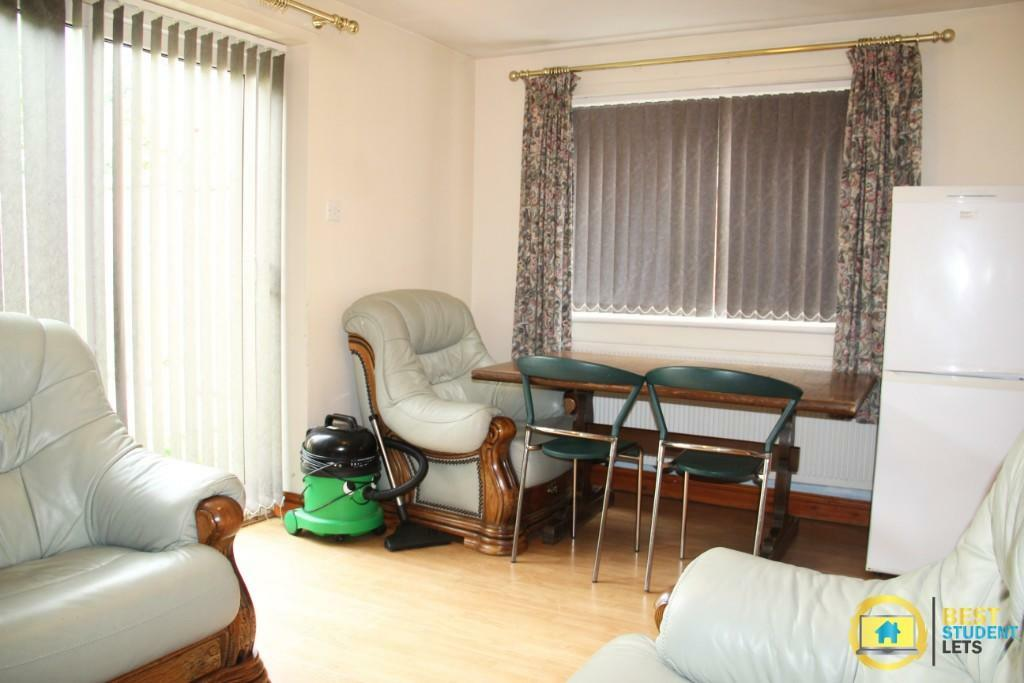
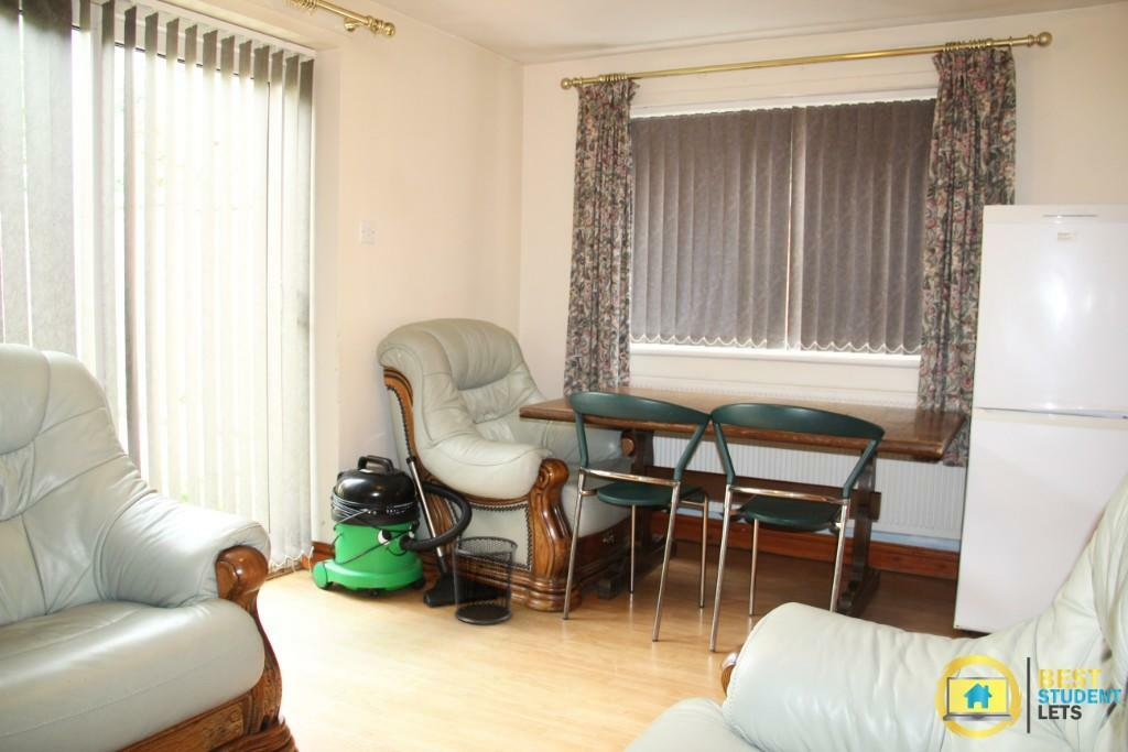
+ waste bin (484, 579)
